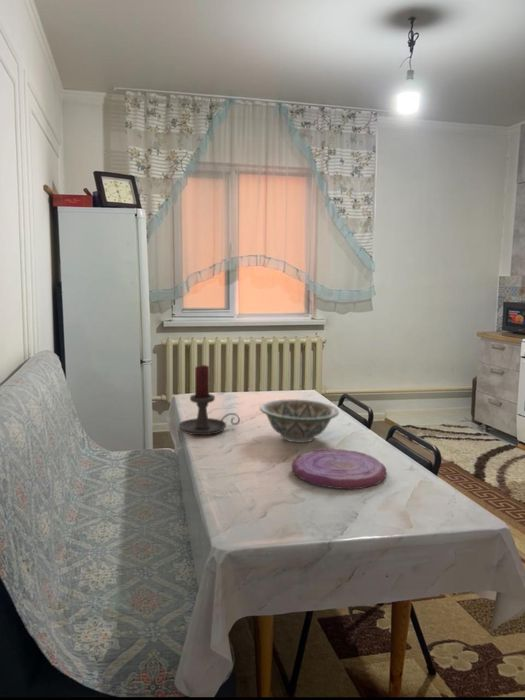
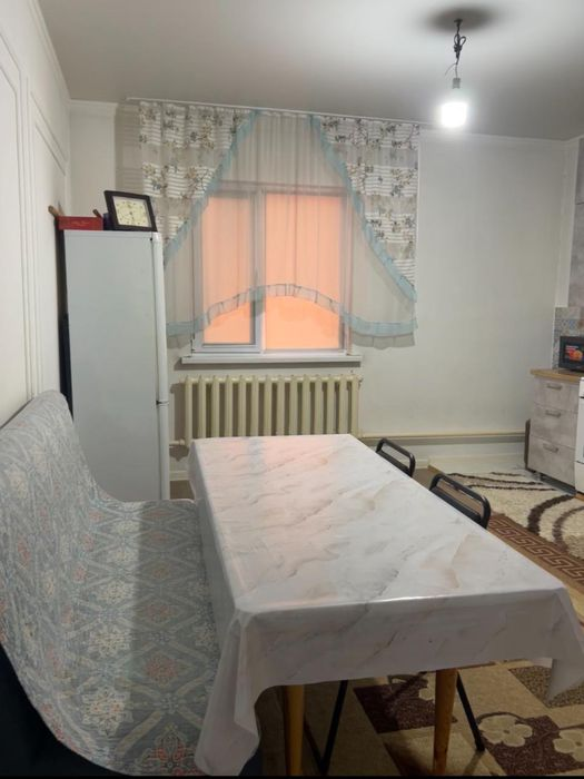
- candle holder (209, 397)
- plate (338, 467)
- decorative bowl (298, 422)
